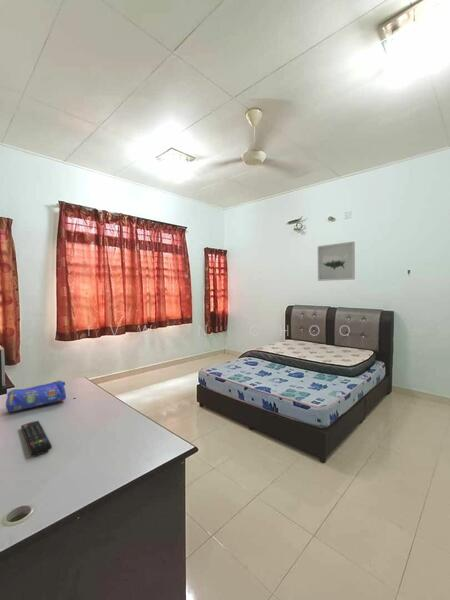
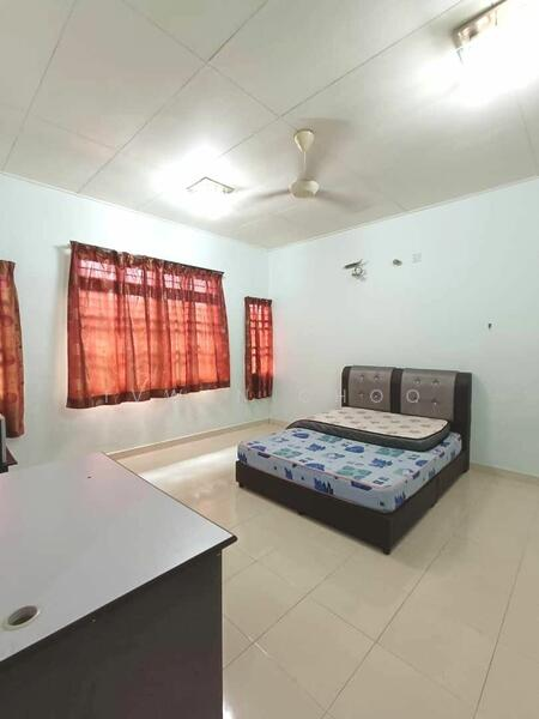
- wall art (335, 262)
- pencil case (37, 394)
- remote control (35, 436)
